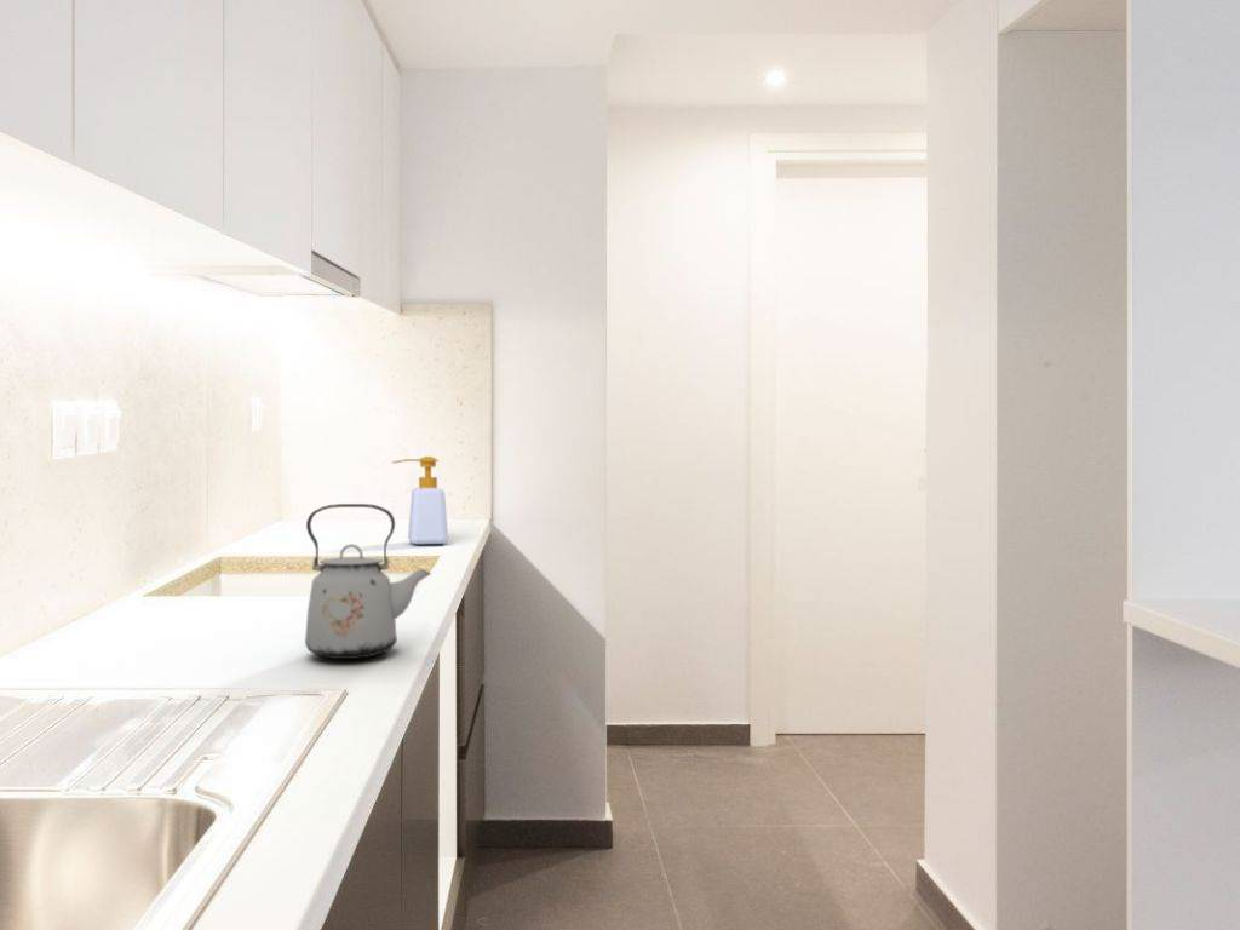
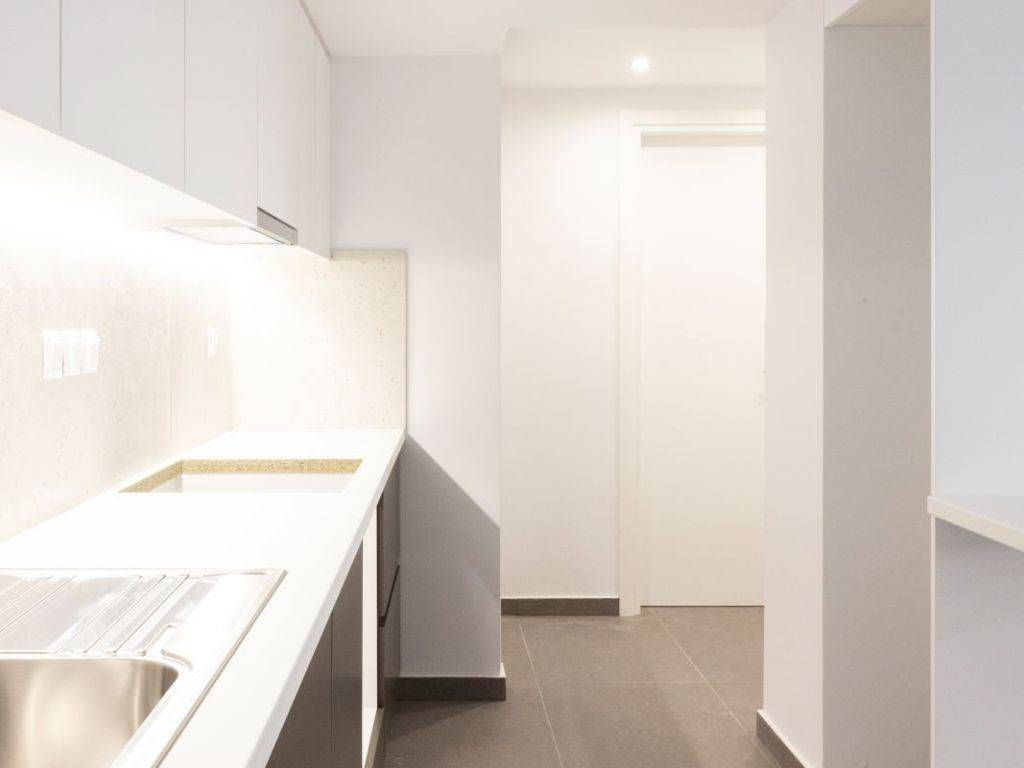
- soap bottle (419, 499)
- kettle (368, 579)
